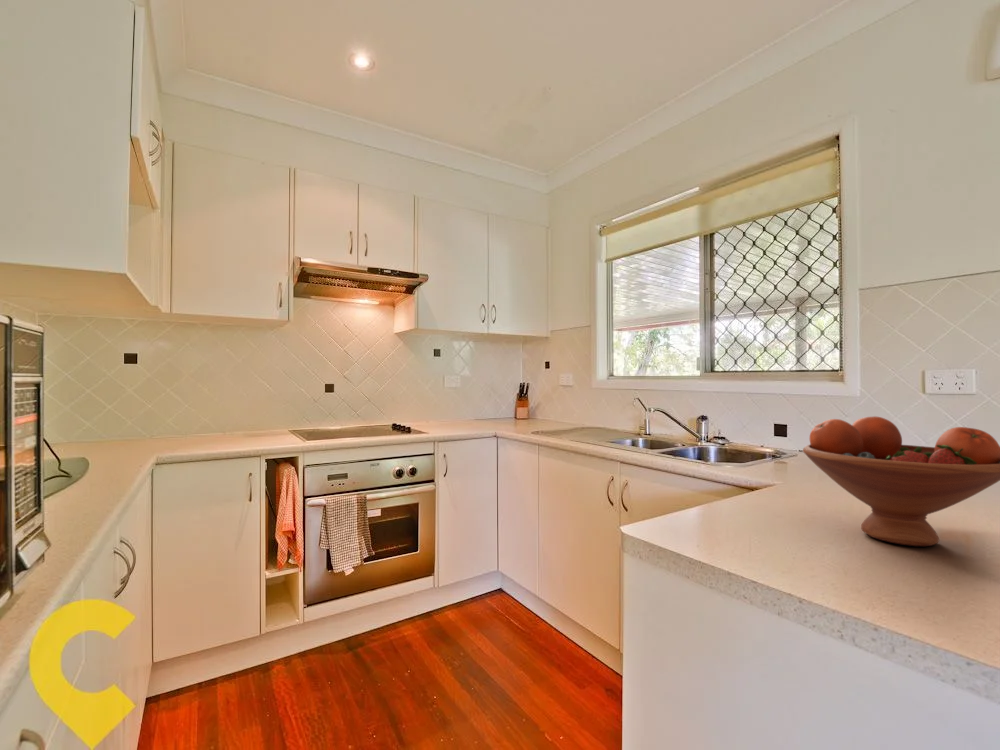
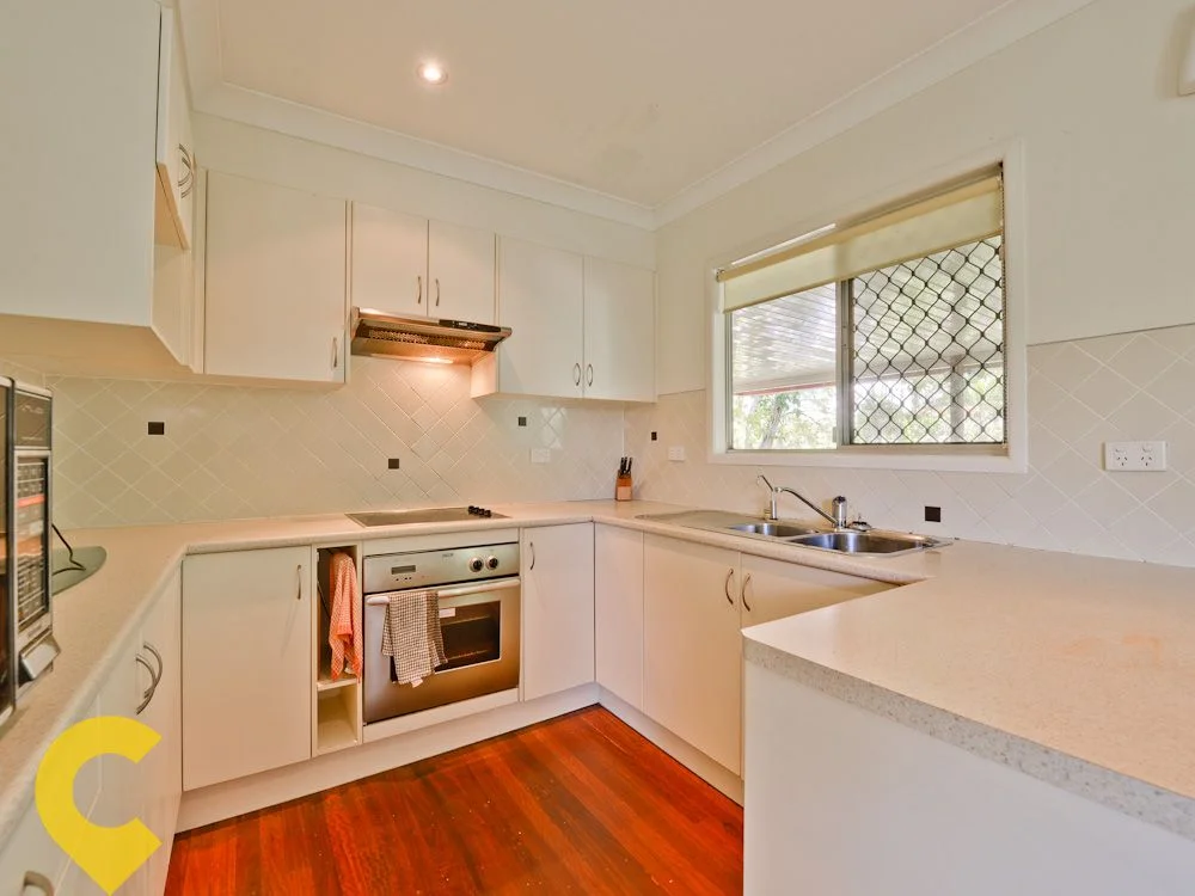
- fruit bowl (897, 478)
